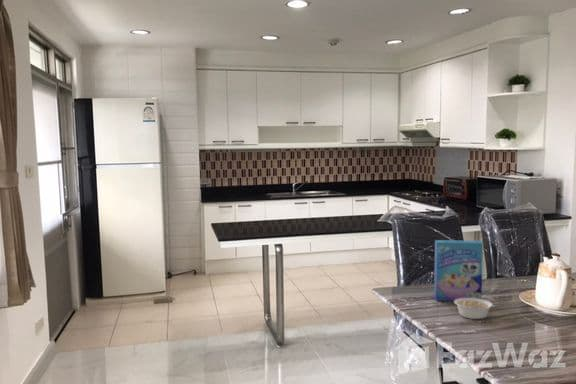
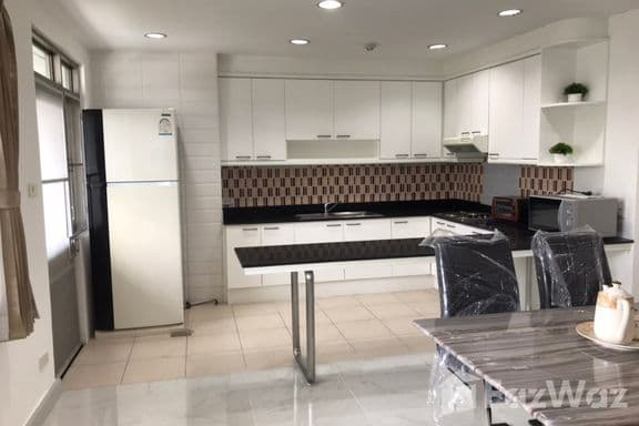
- cereal box (457, 270)
- legume (474, 307)
